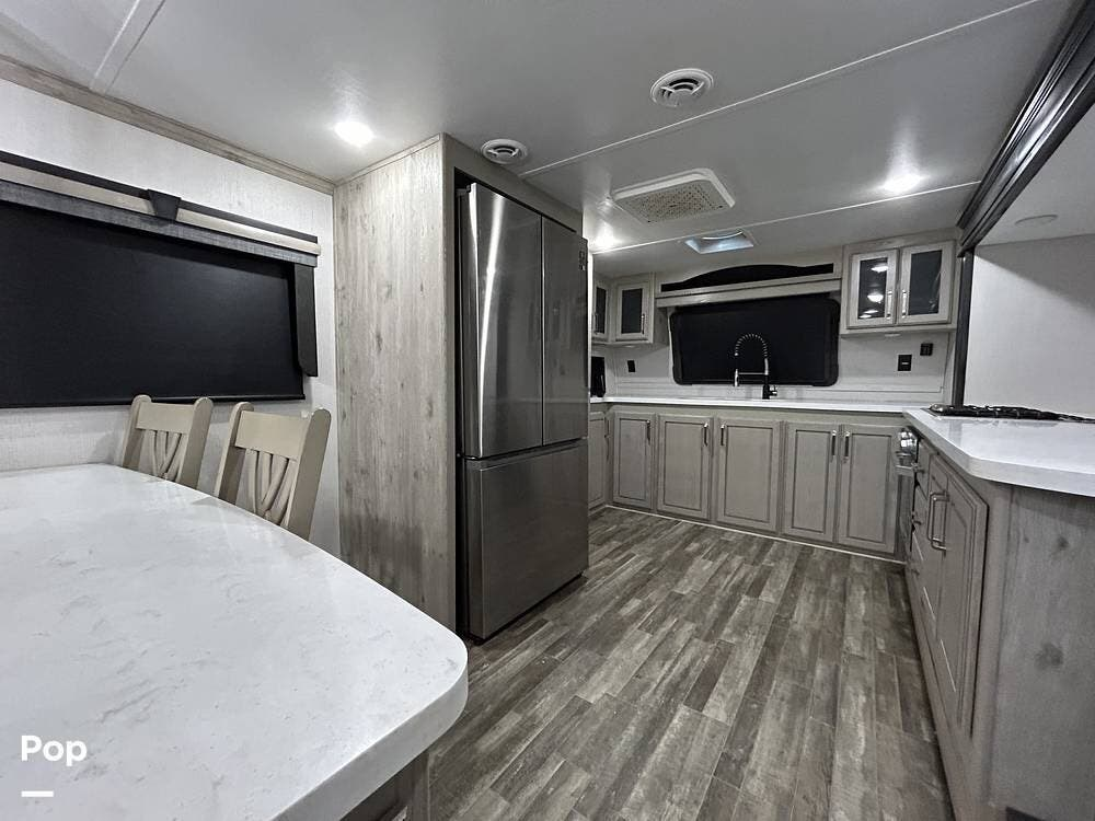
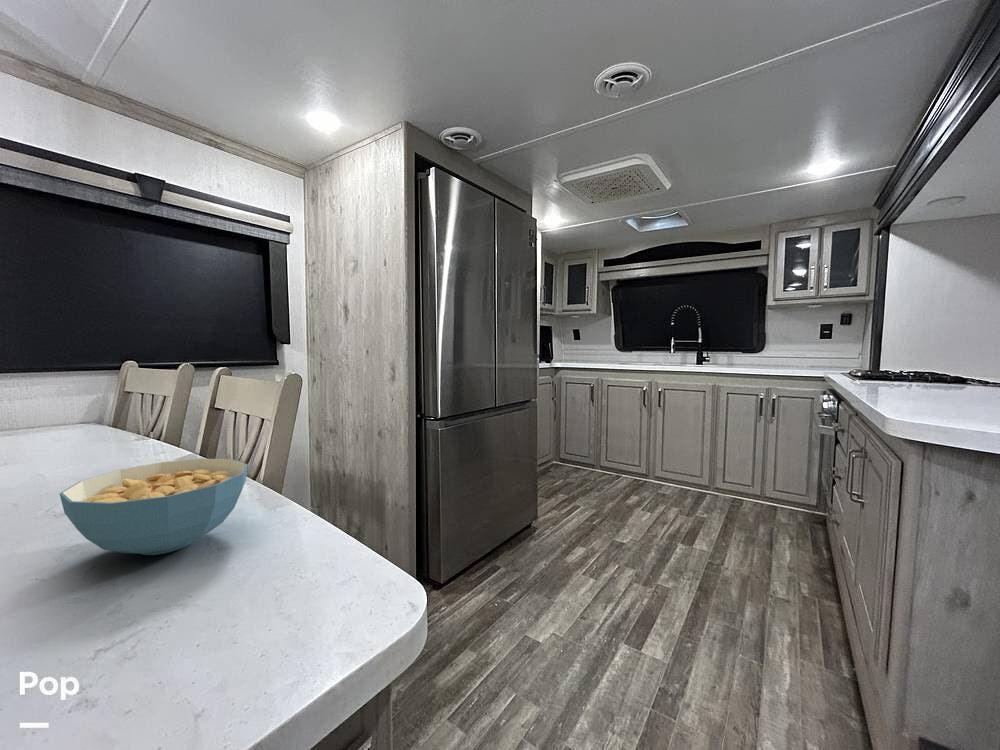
+ cereal bowl (166, 511)
